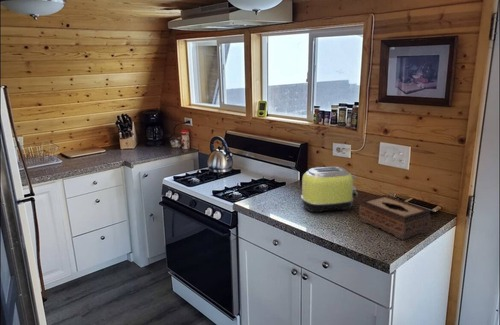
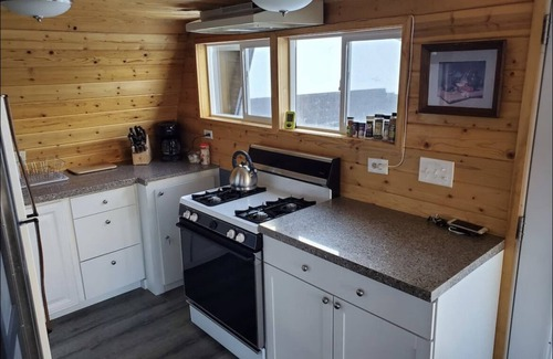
- toaster (329, 188)
- tissue box (393, 215)
